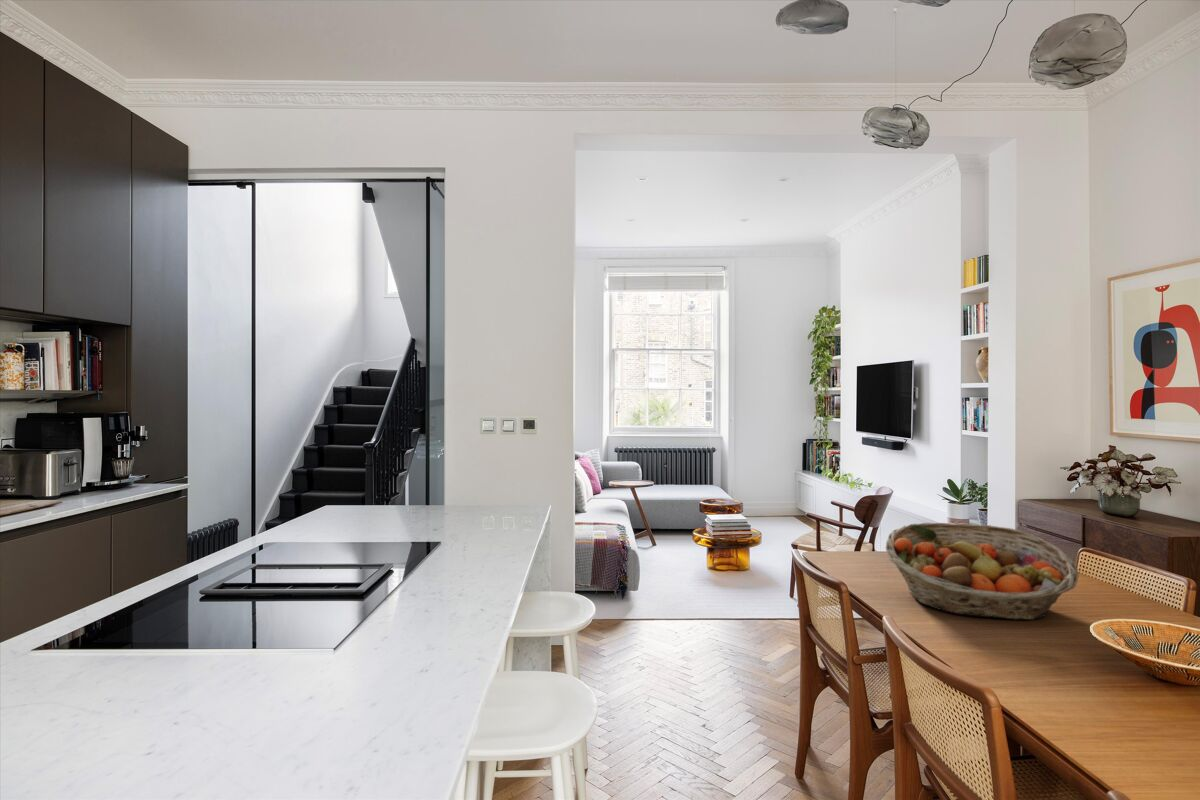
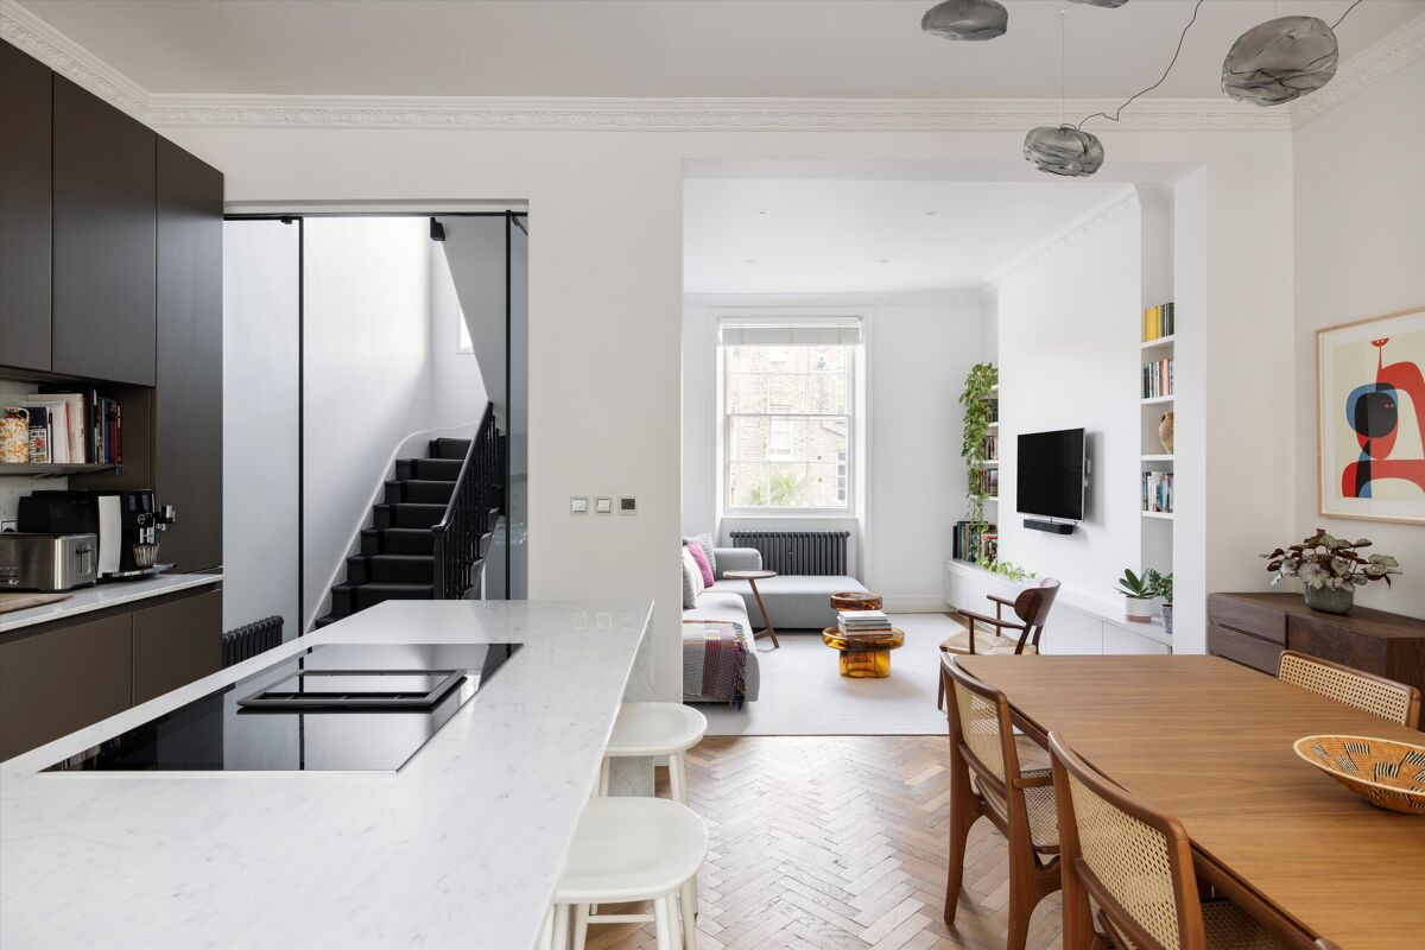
- fruit basket (975, 567)
